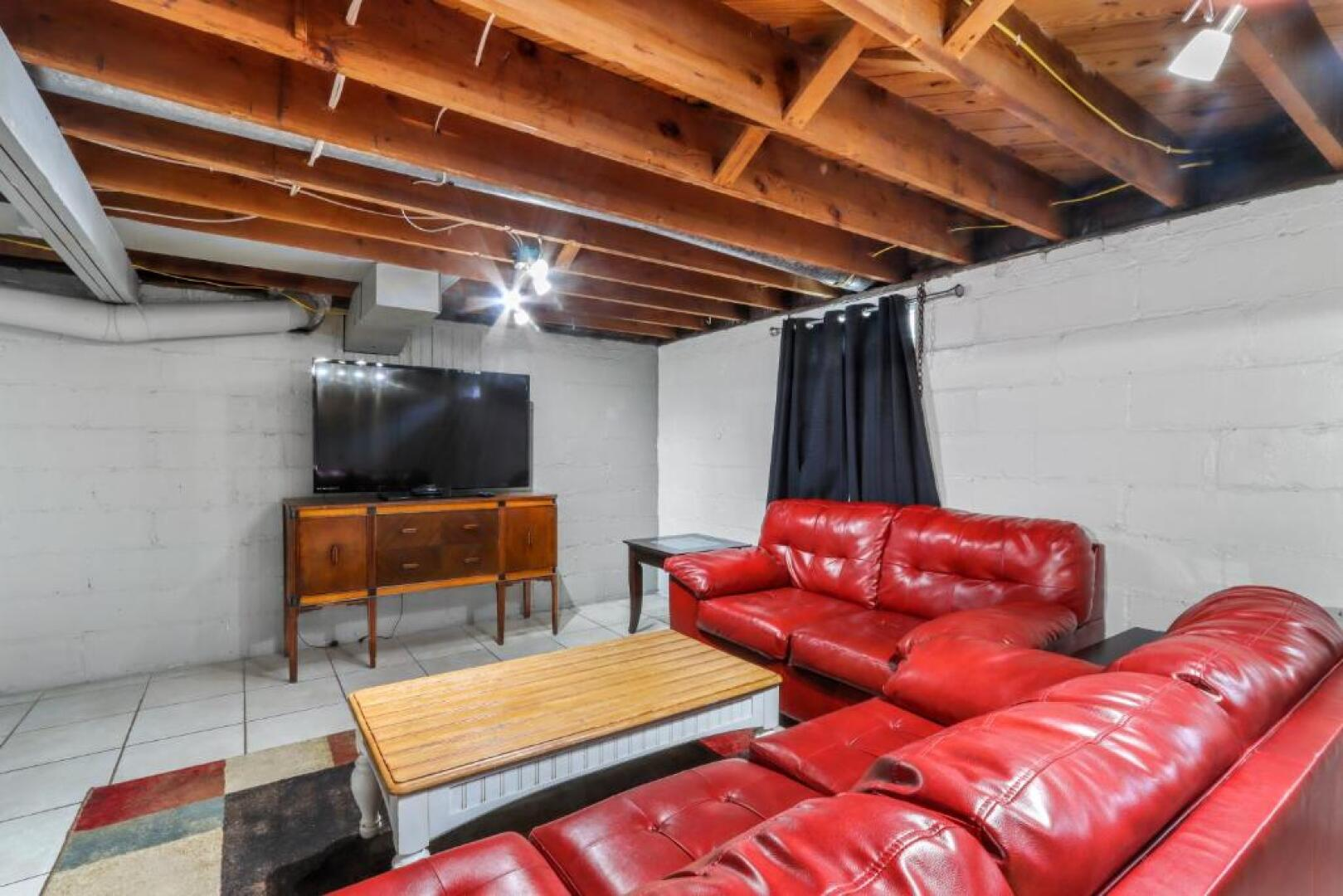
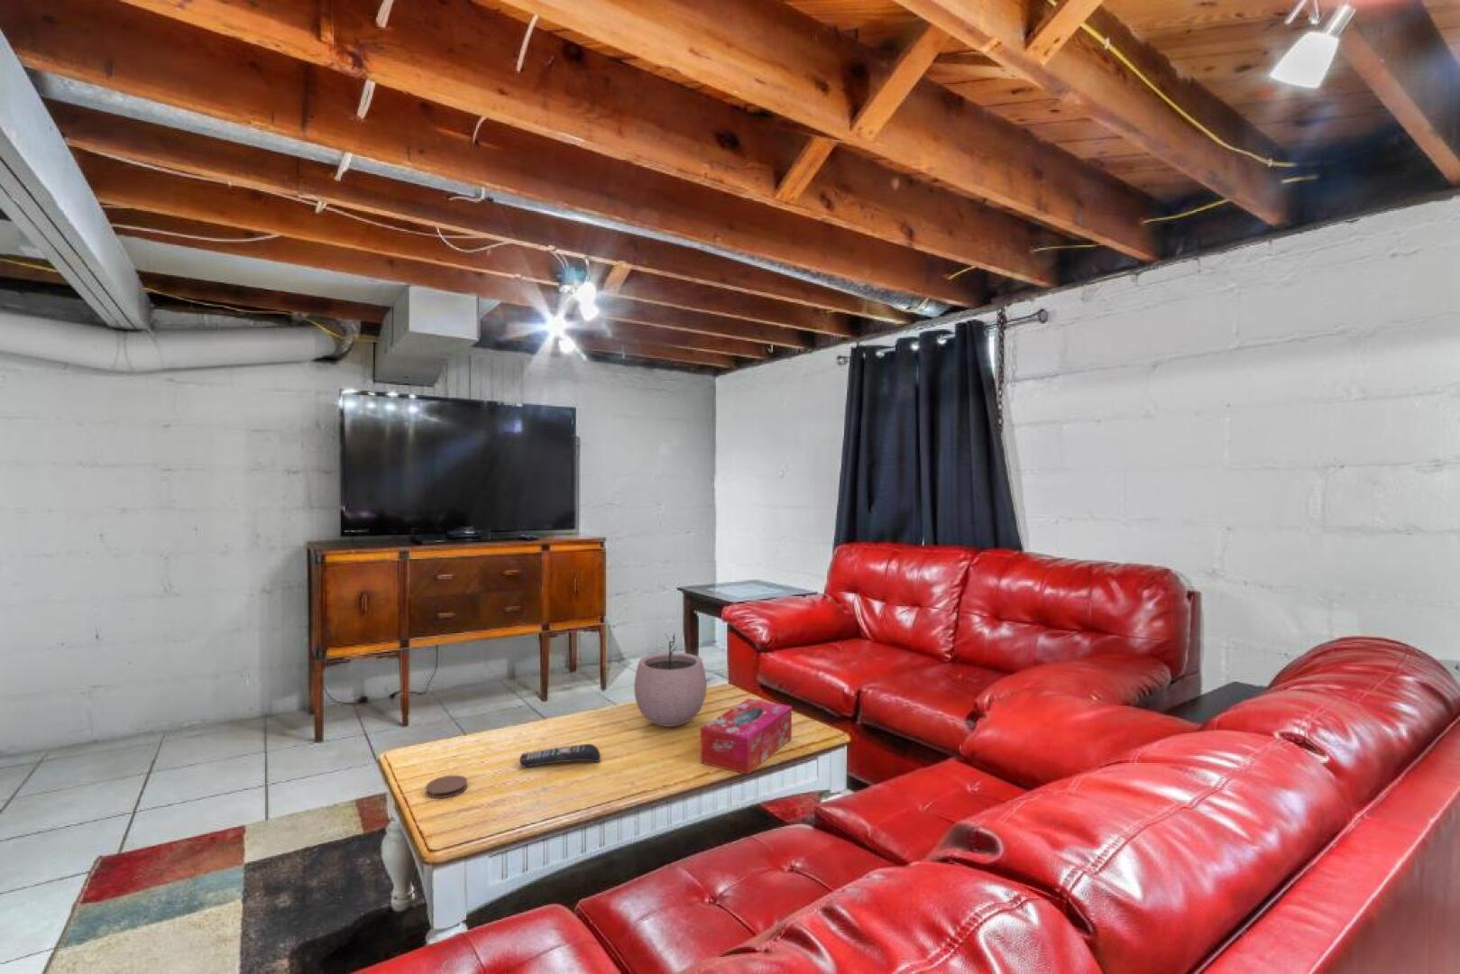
+ tissue box (748, 733)
+ remote control (560, 754)
+ plant pot (670, 677)
+ coaster (447, 786)
